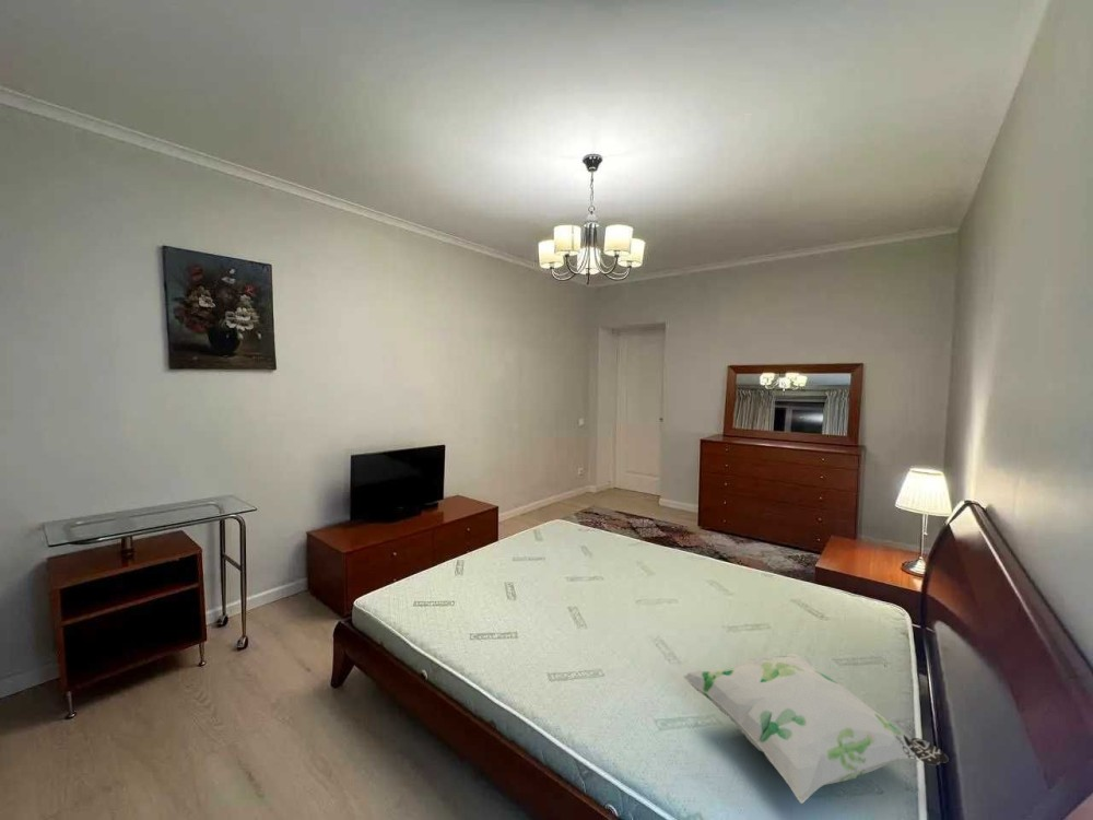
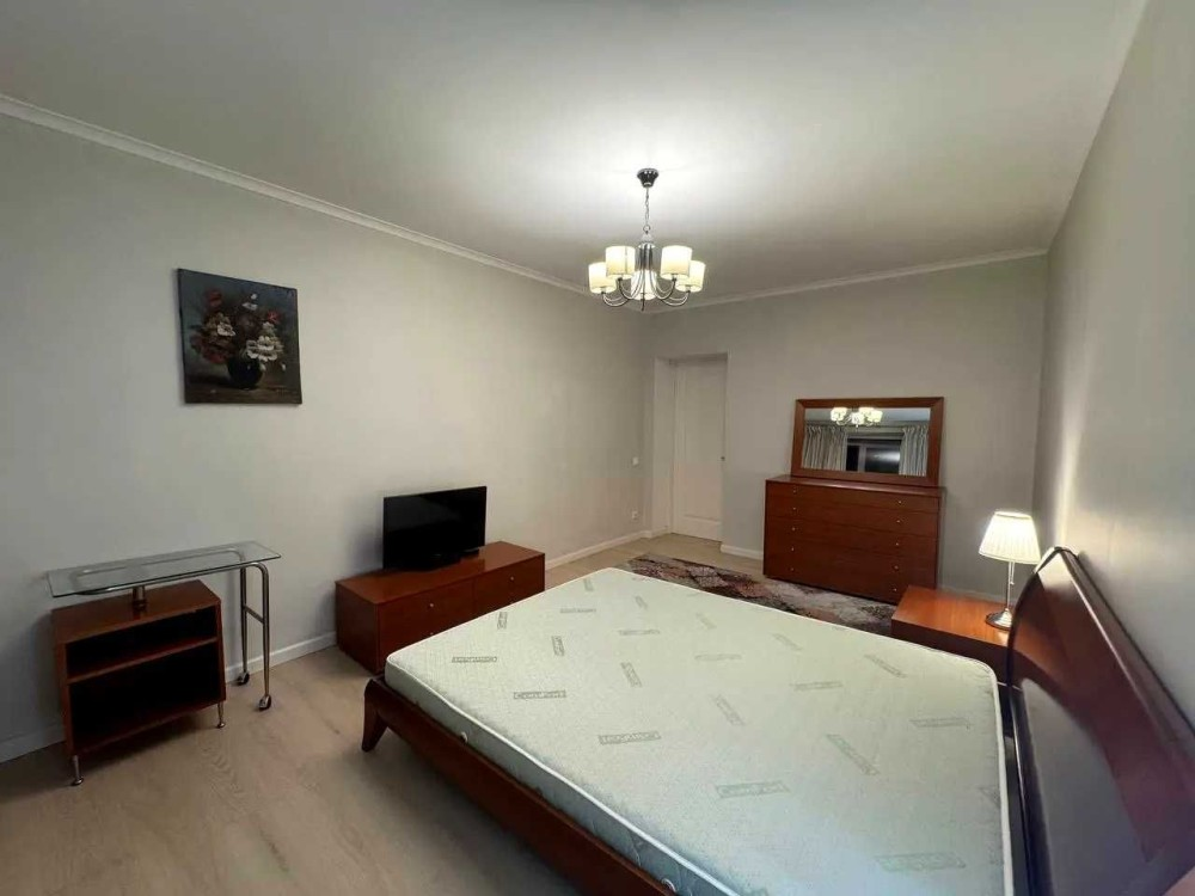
- decorative pillow (801, 712)
